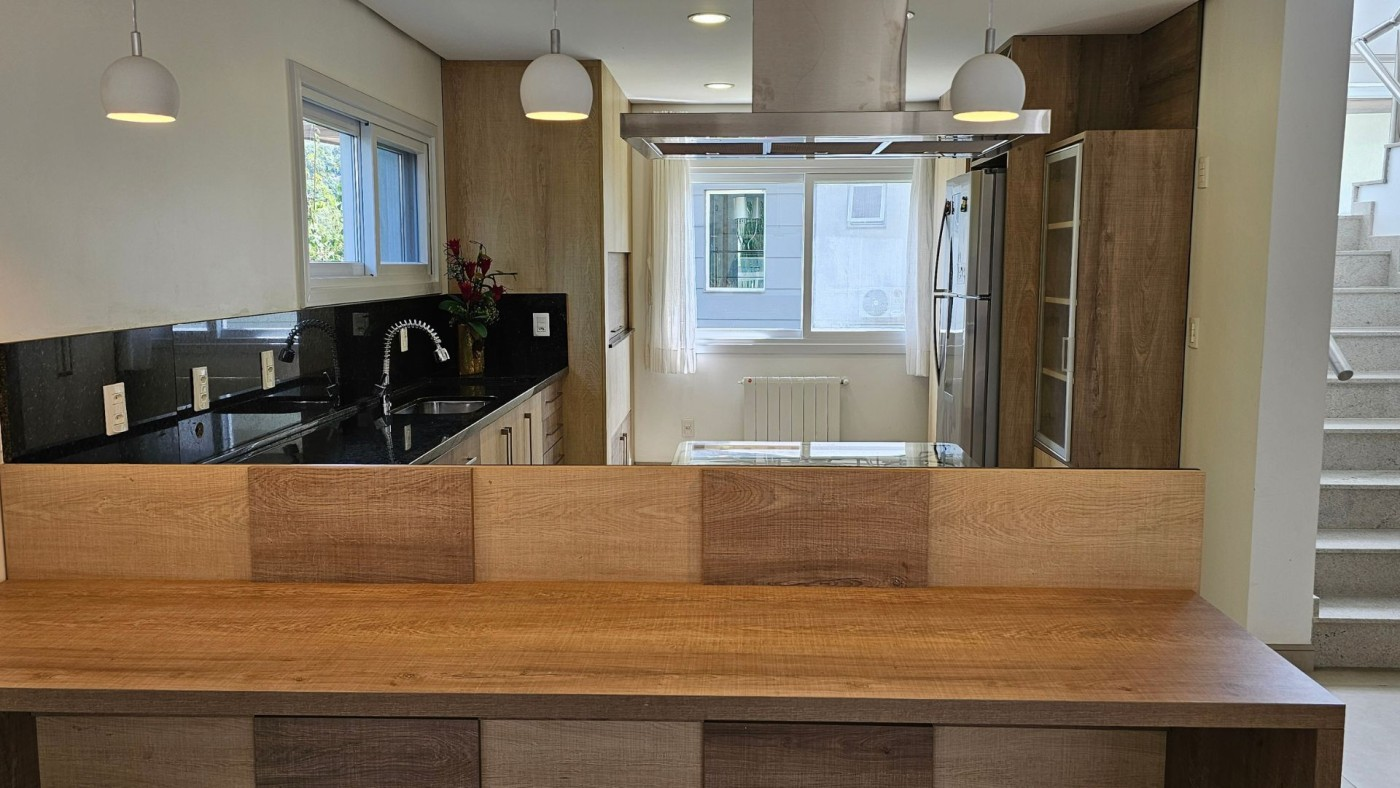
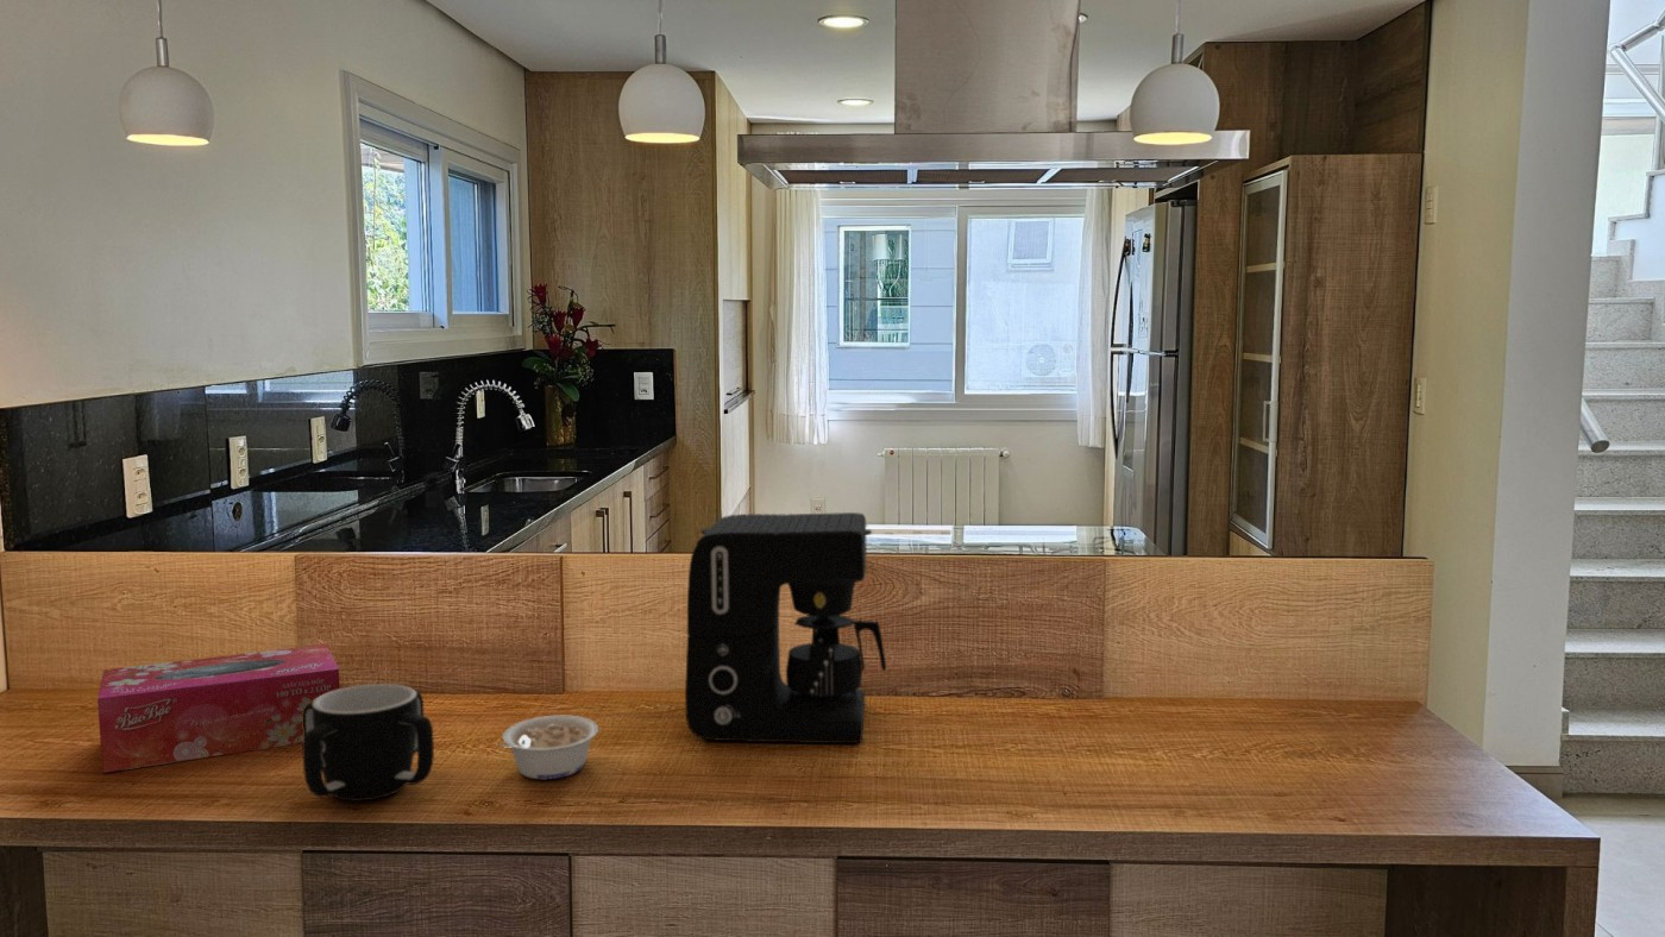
+ tissue box (222, 703)
+ mug (366, 743)
+ legume (551, 747)
+ coffee maker (794, 623)
